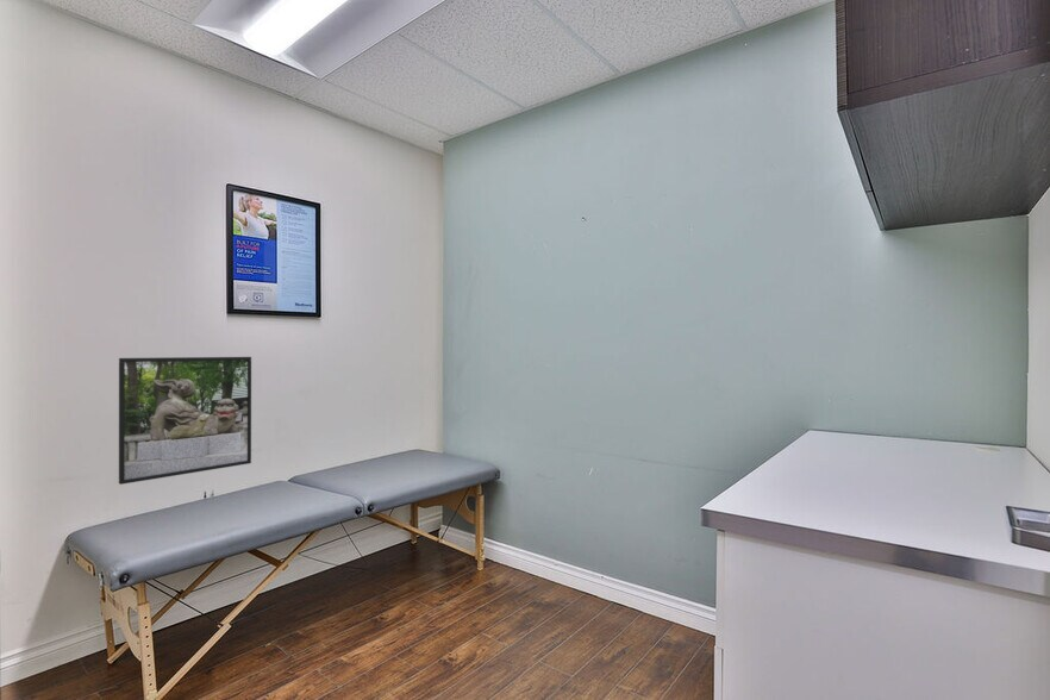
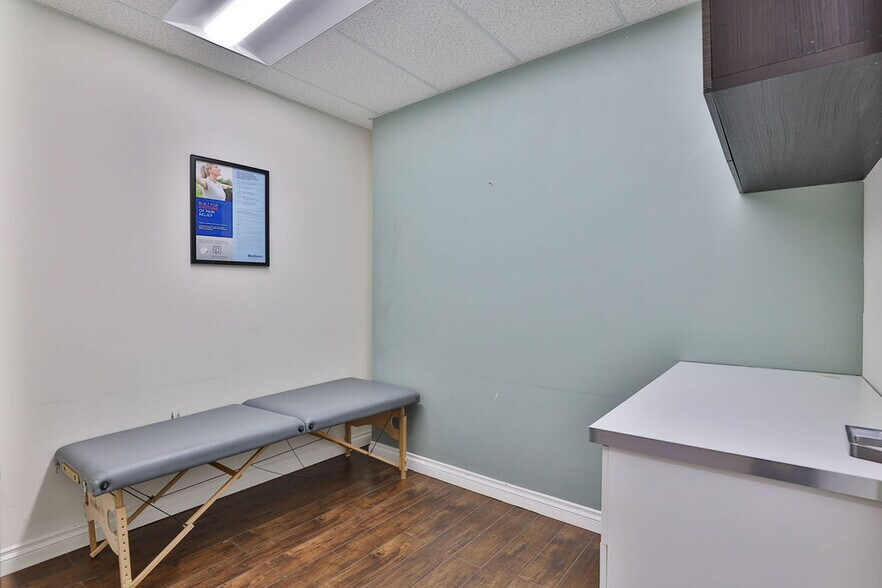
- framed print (190, 414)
